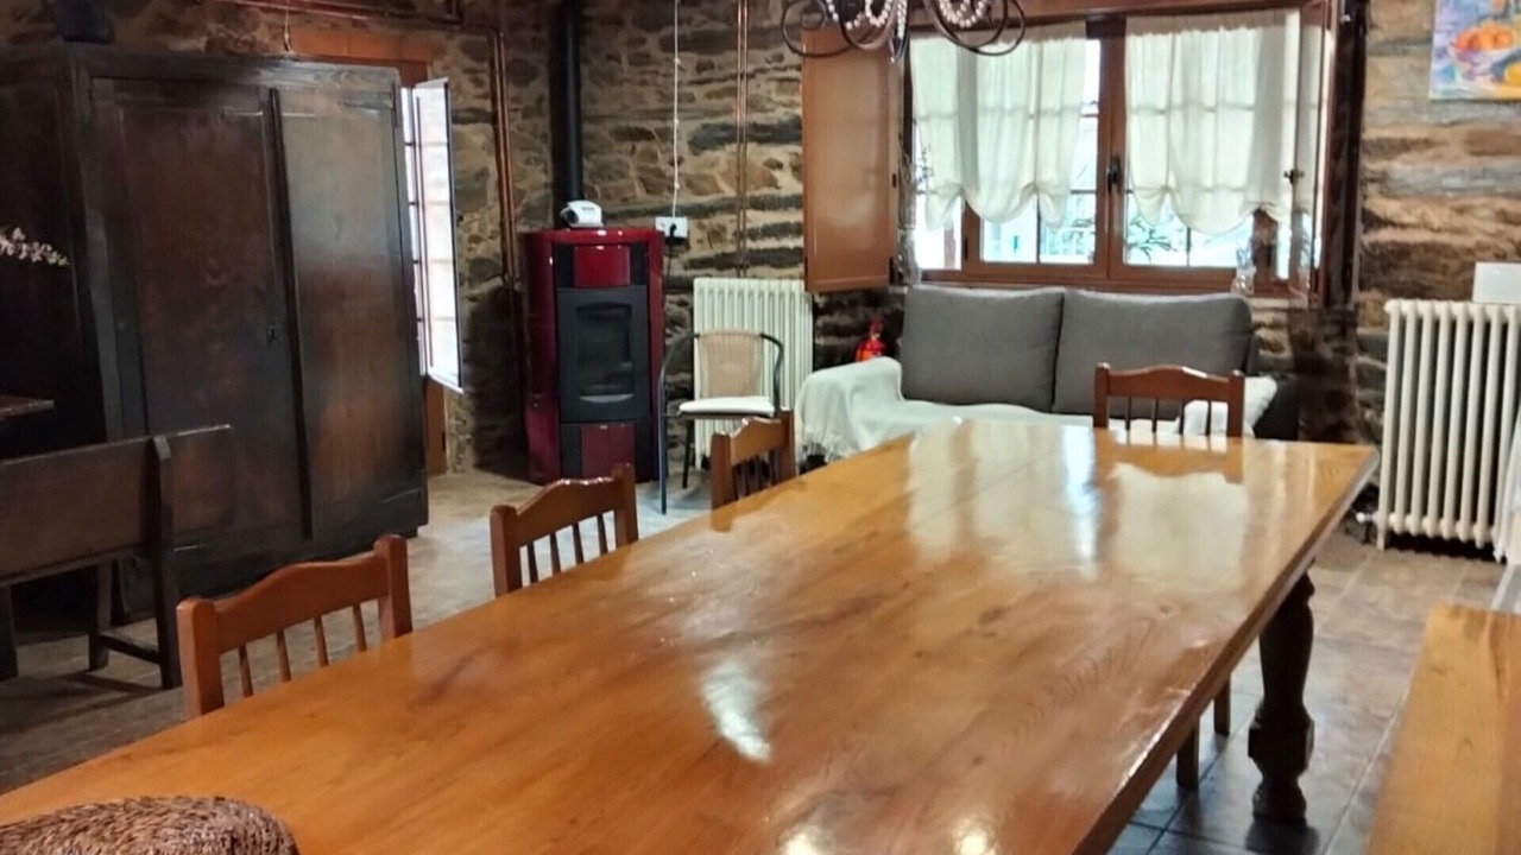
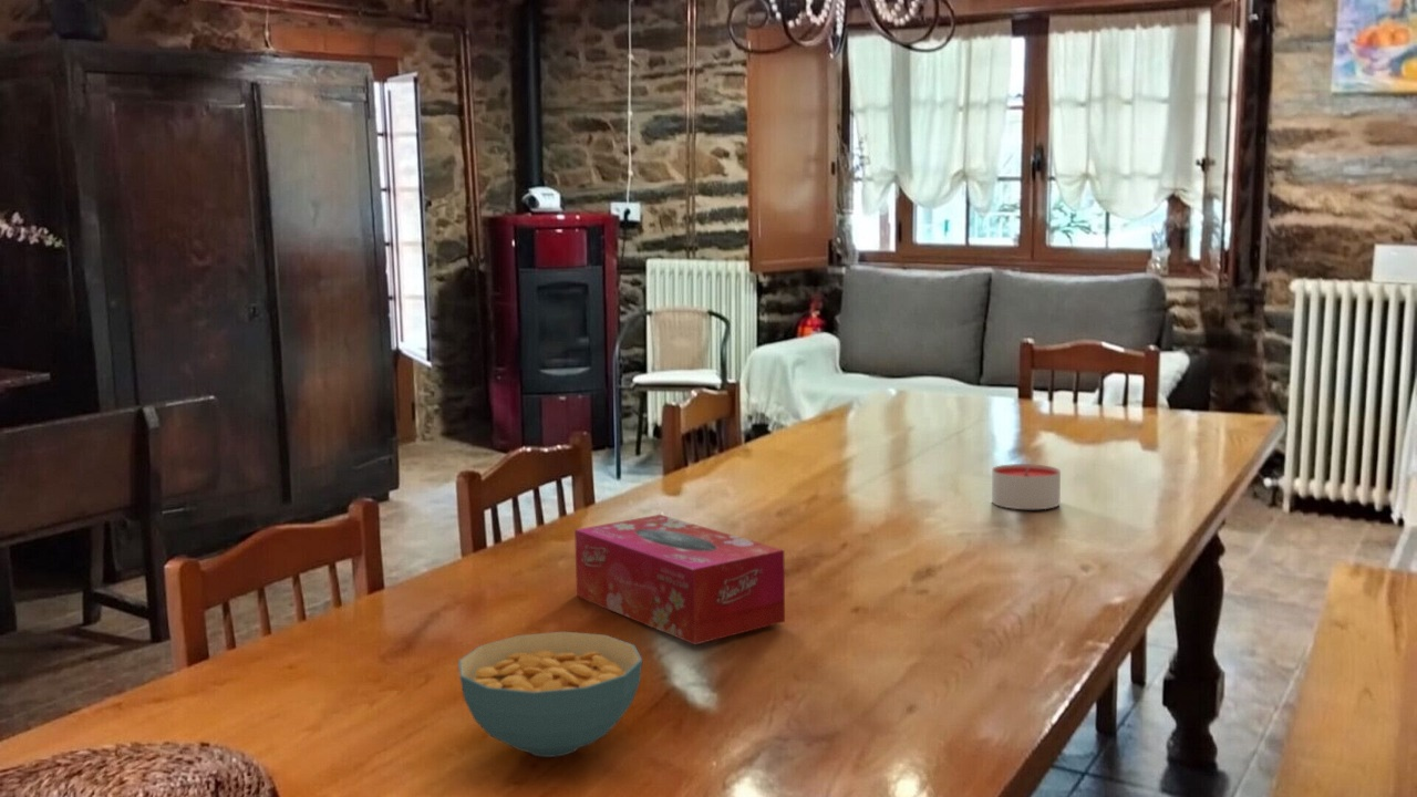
+ candle (1025, 485)
+ cereal bowl (551, 703)
+ tissue box (675, 573)
